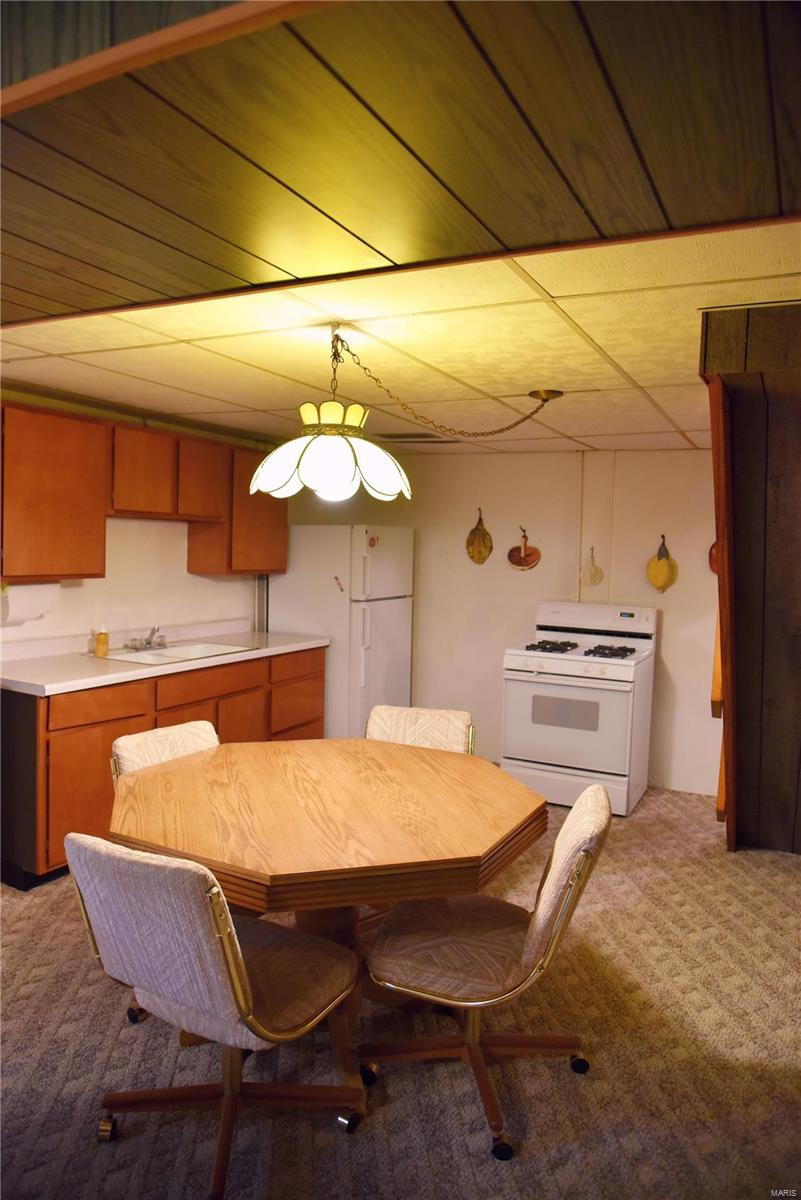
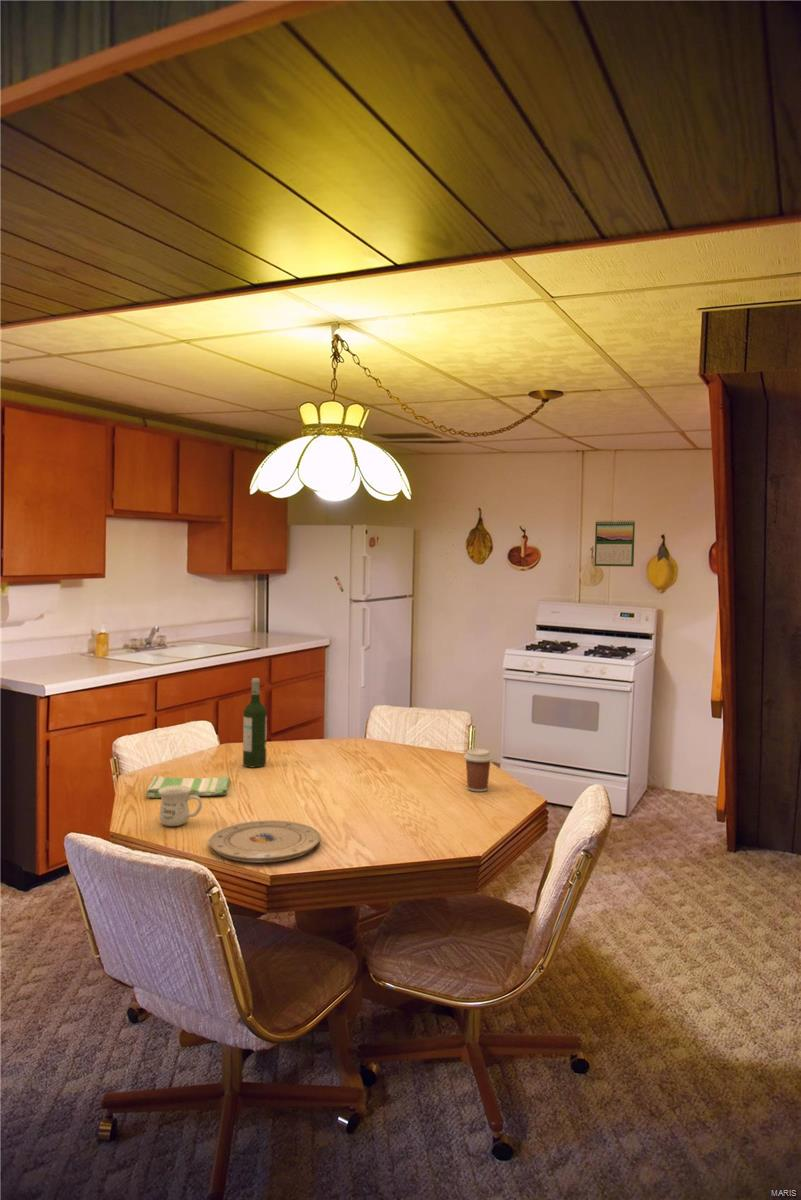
+ wine bottle (255, 721)
+ coffee cup (477, 769)
+ dish towel (189, 784)
+ calendar (614, 542)
+ mug (180, 807)
+ plate (265, 840)
